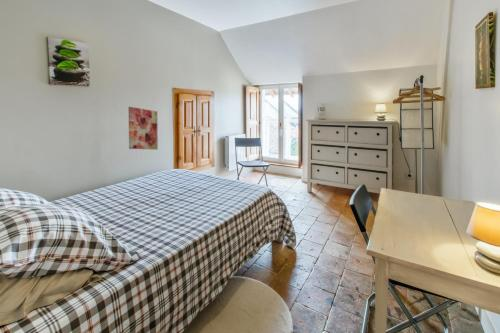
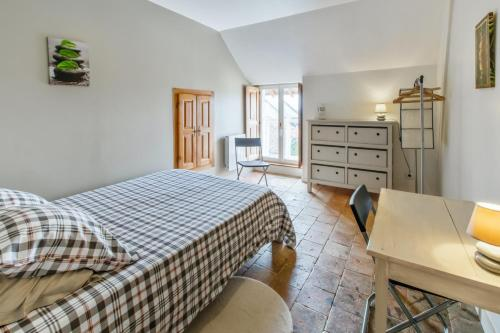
- wall art (143, 129)
